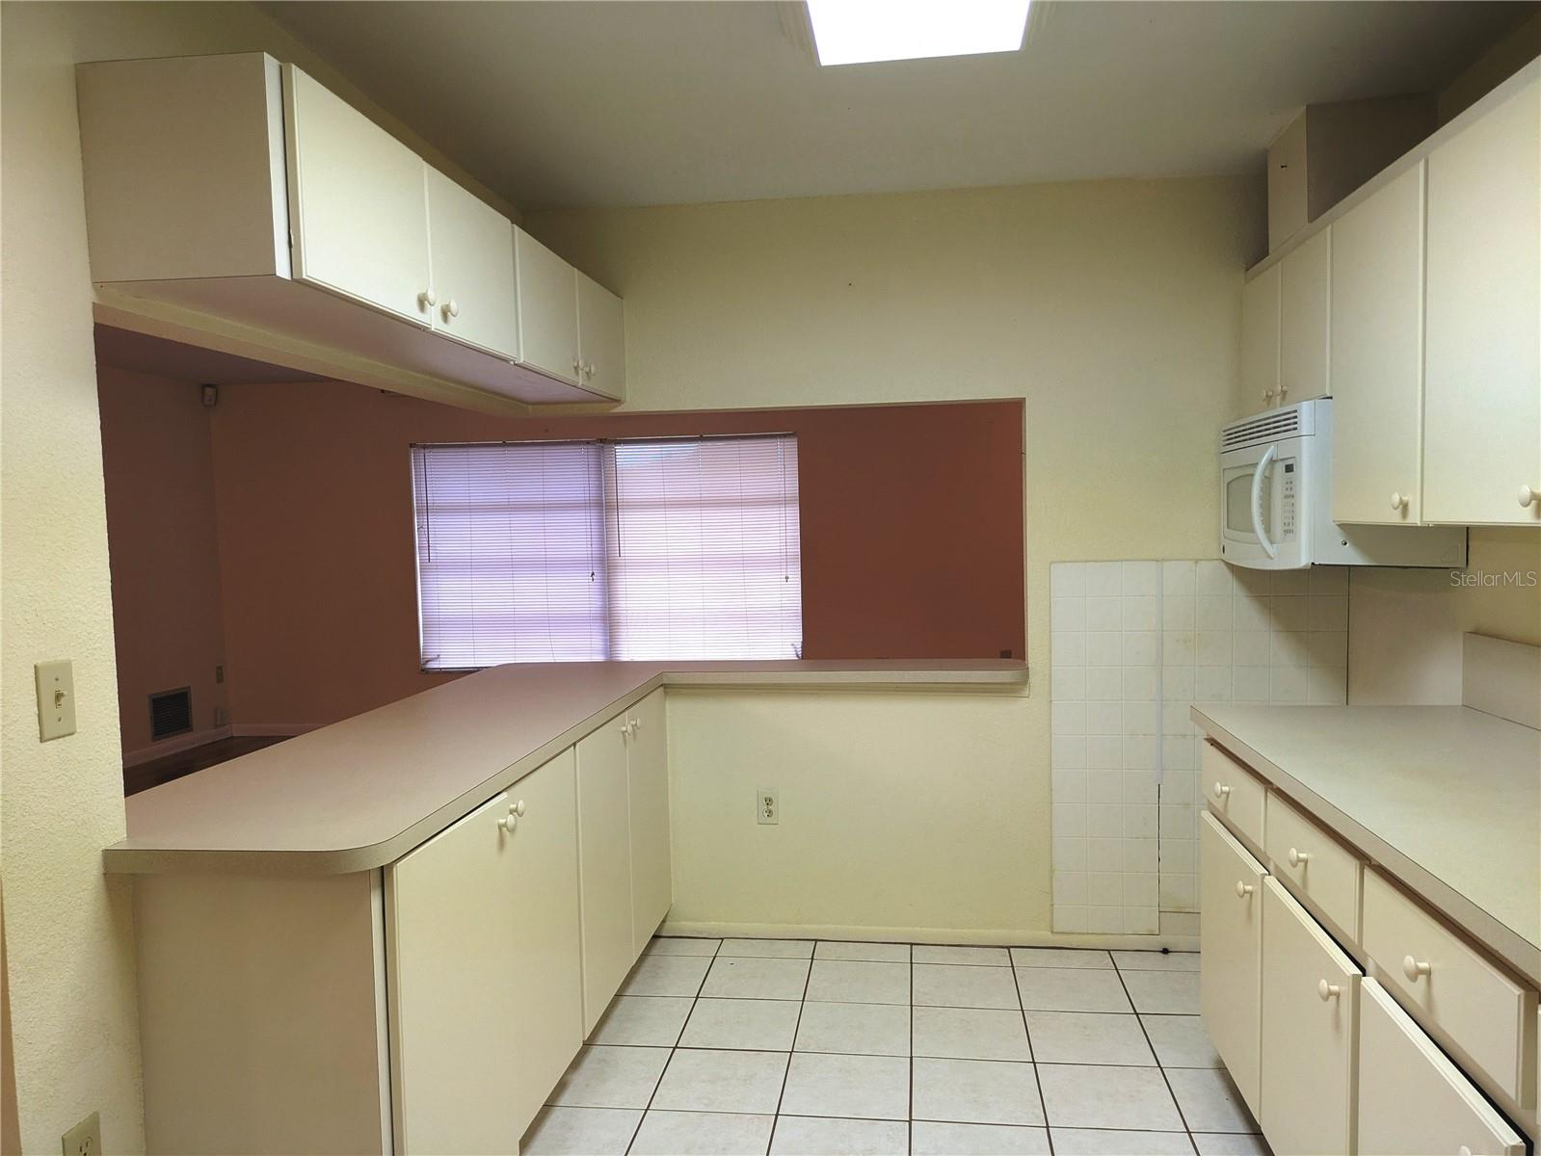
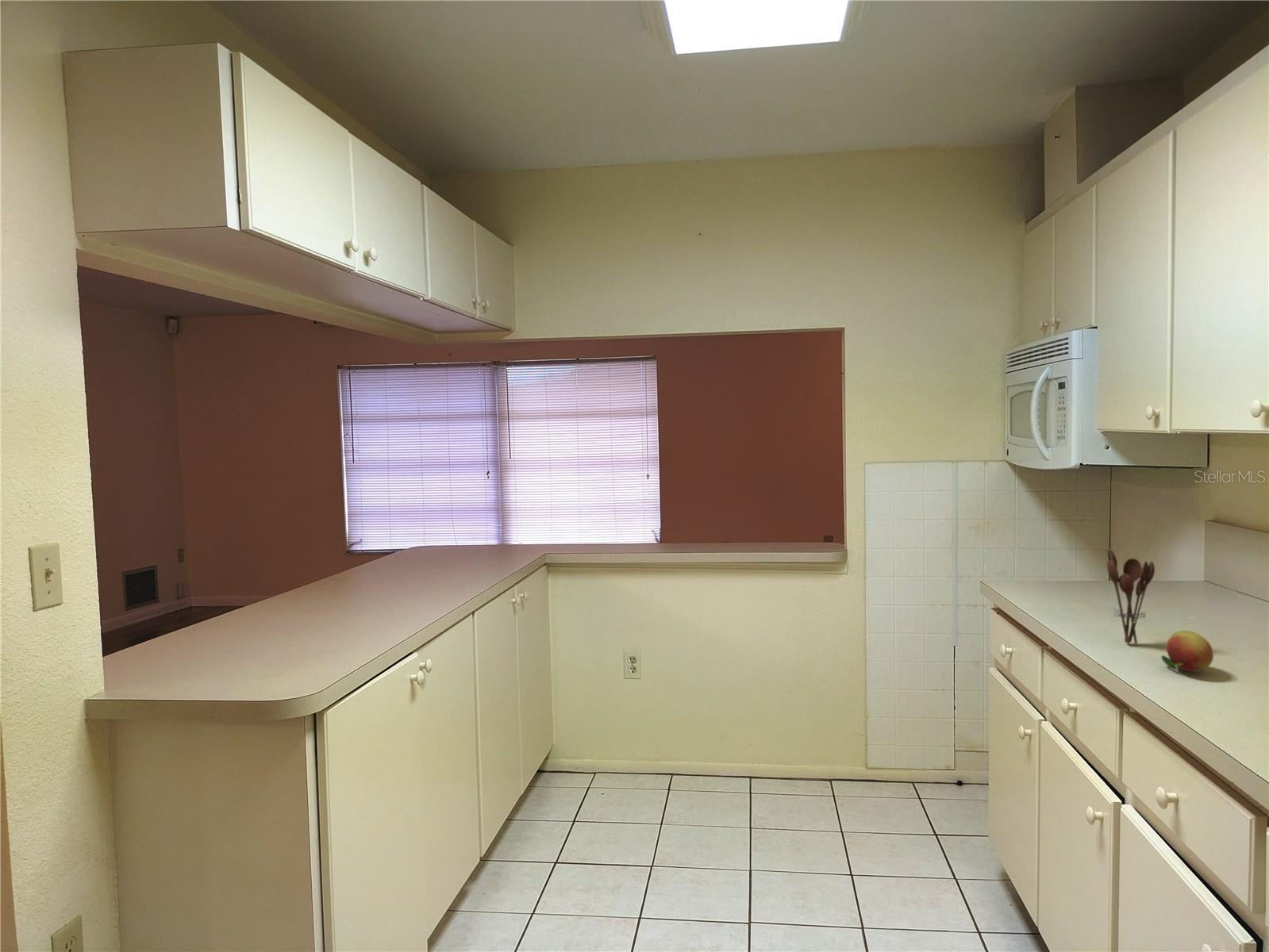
+ utensil holder (1127, 597)
+ fruit (1188, 651)
